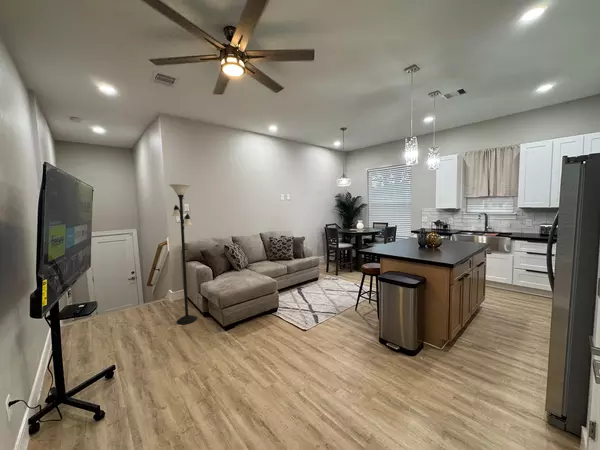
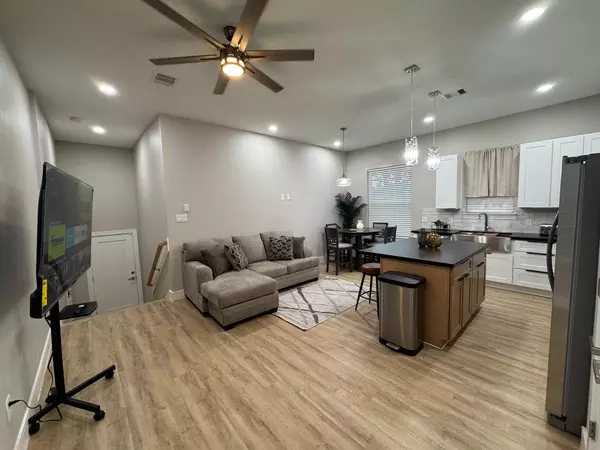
- floor lamp (183, 253)
